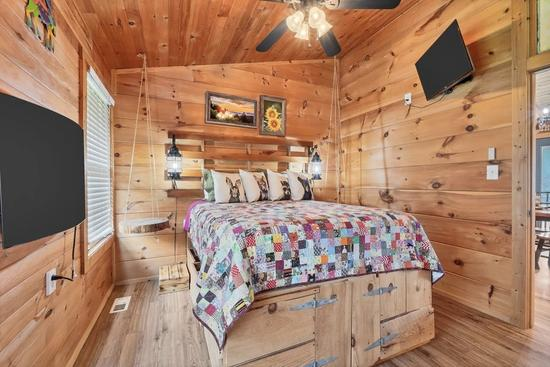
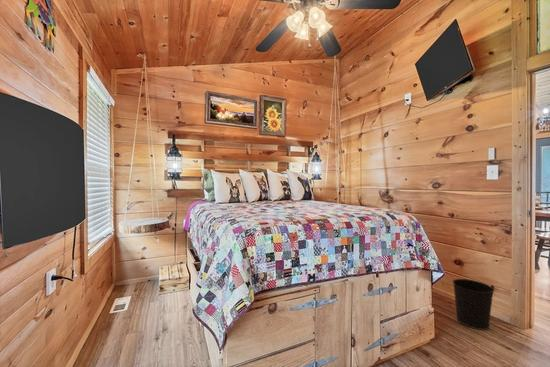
+ wastebasket (472, 303)
